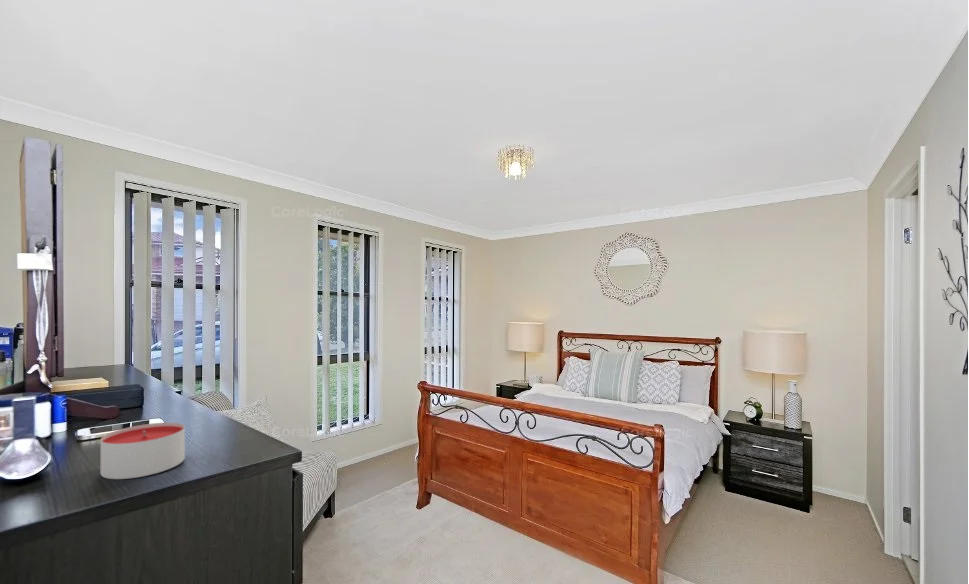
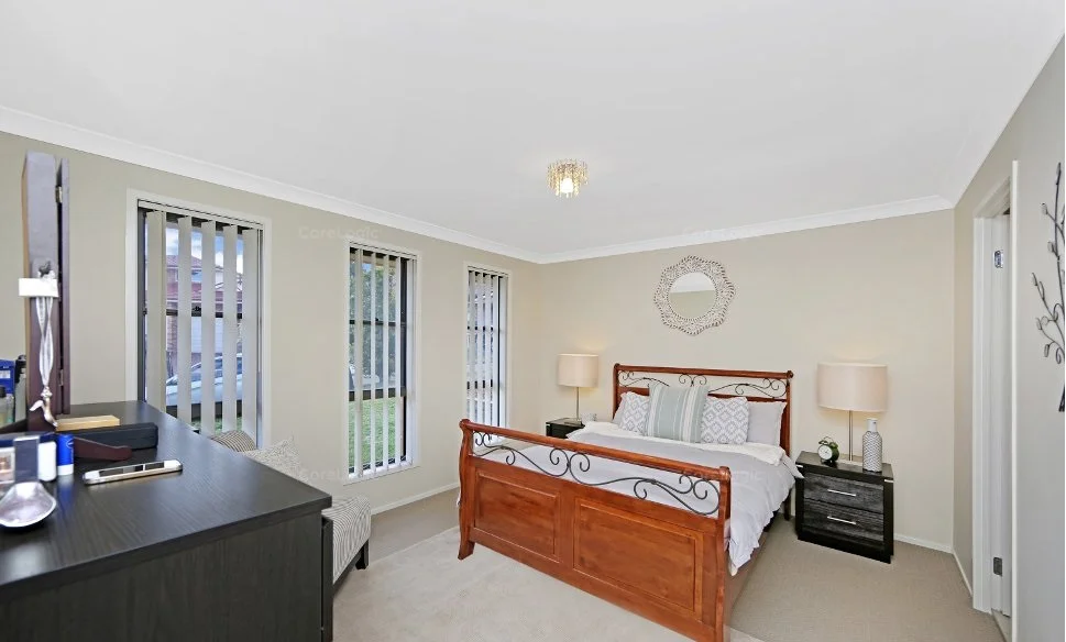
- candle (144, 447)
